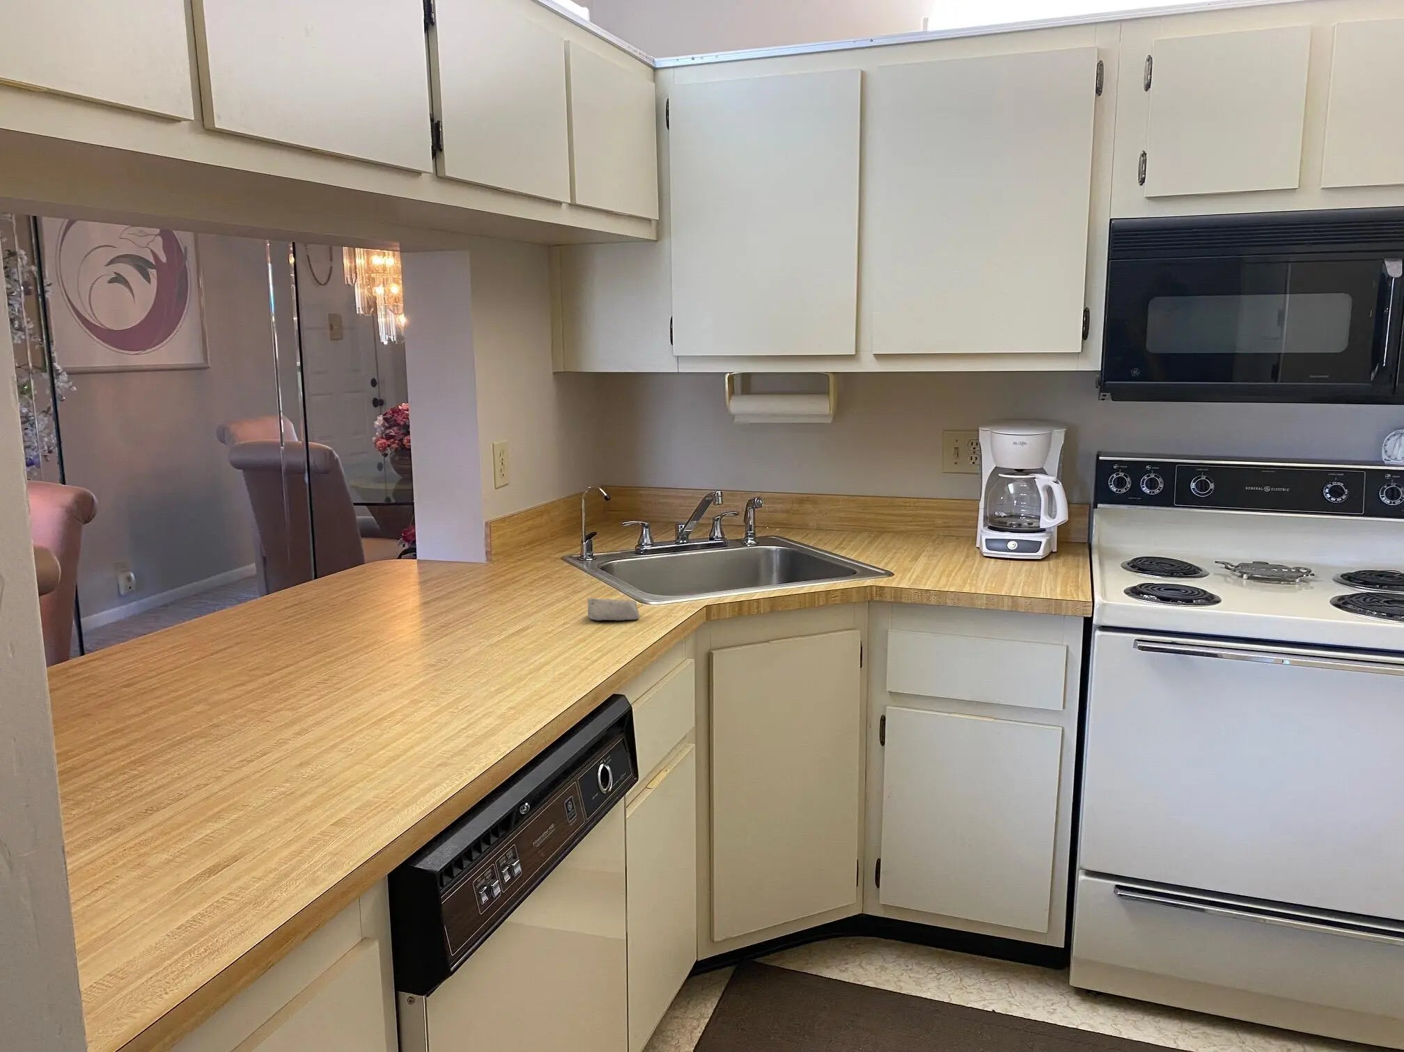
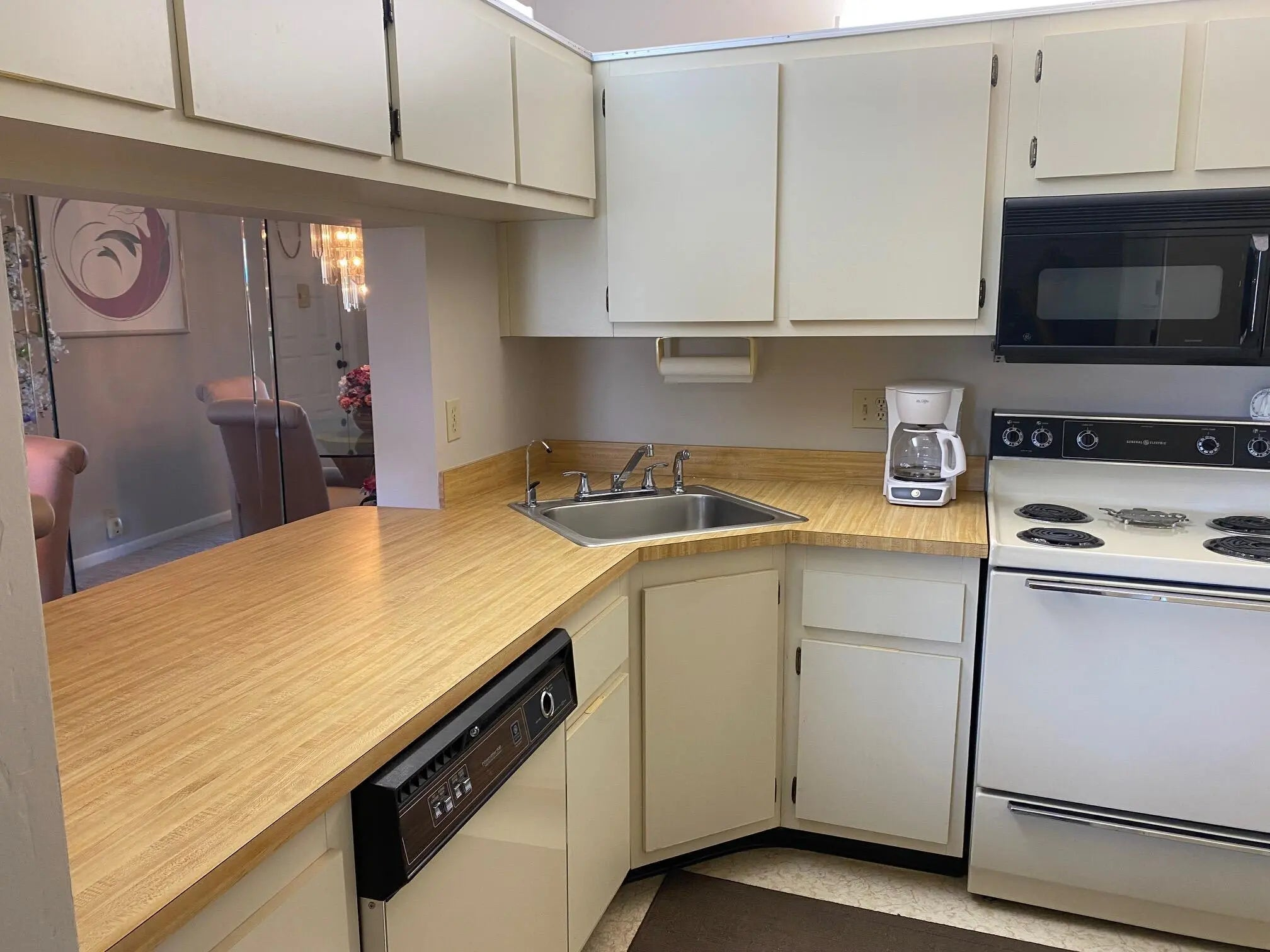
- soap bar (612, 607)
